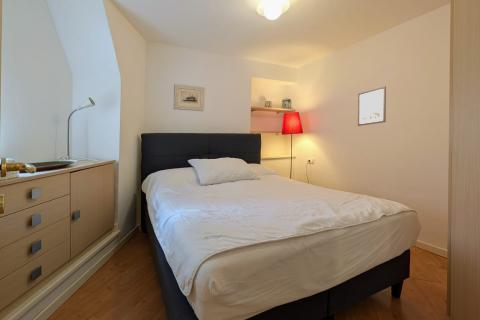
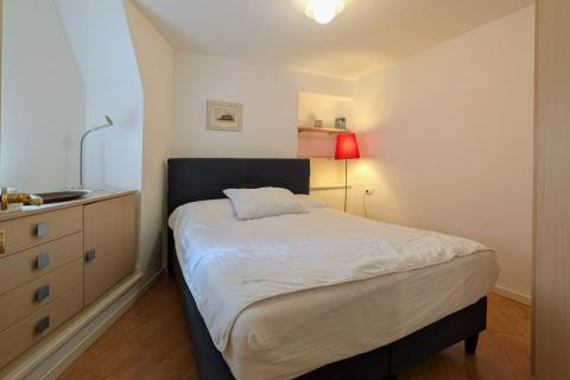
- wall art (371, 107)
